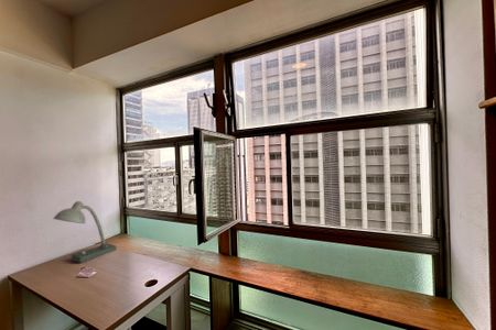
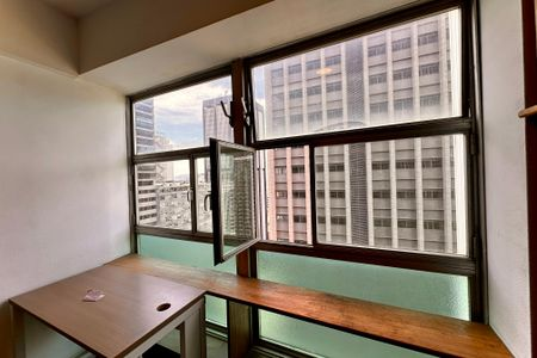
- desk lamp (85, 222)
